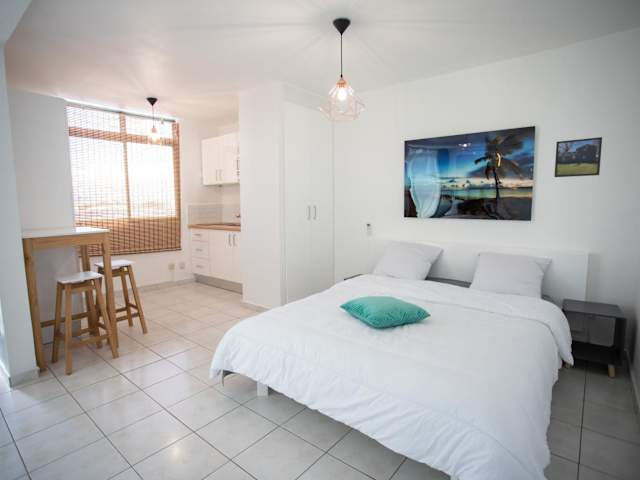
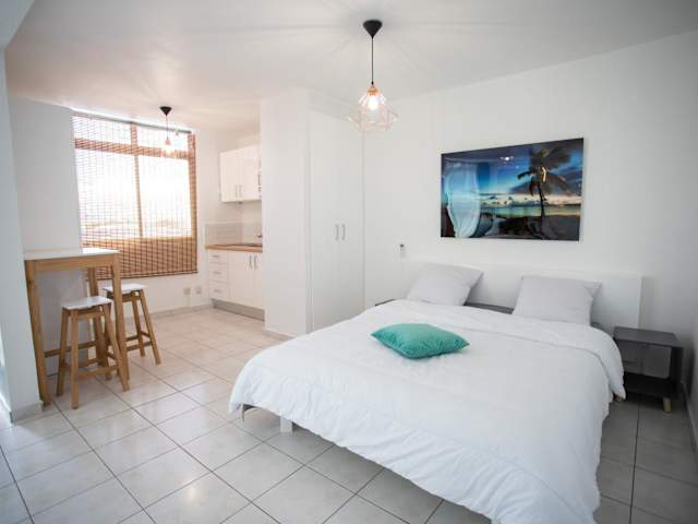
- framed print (577, 158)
